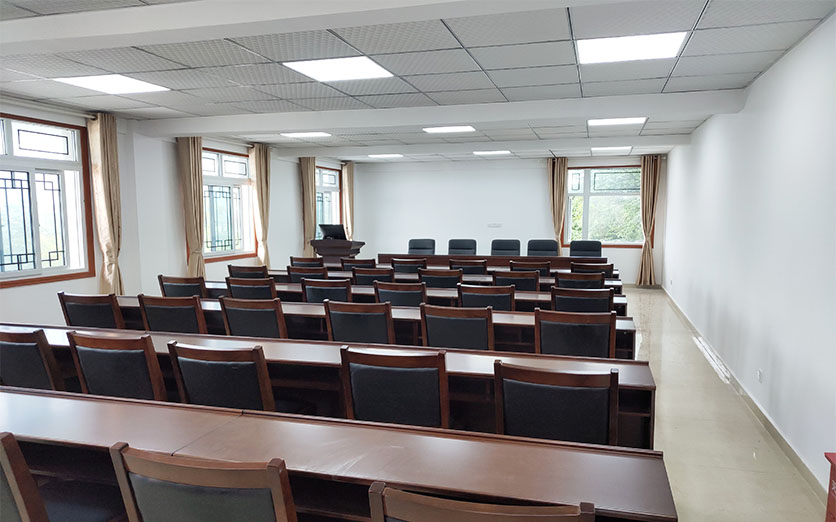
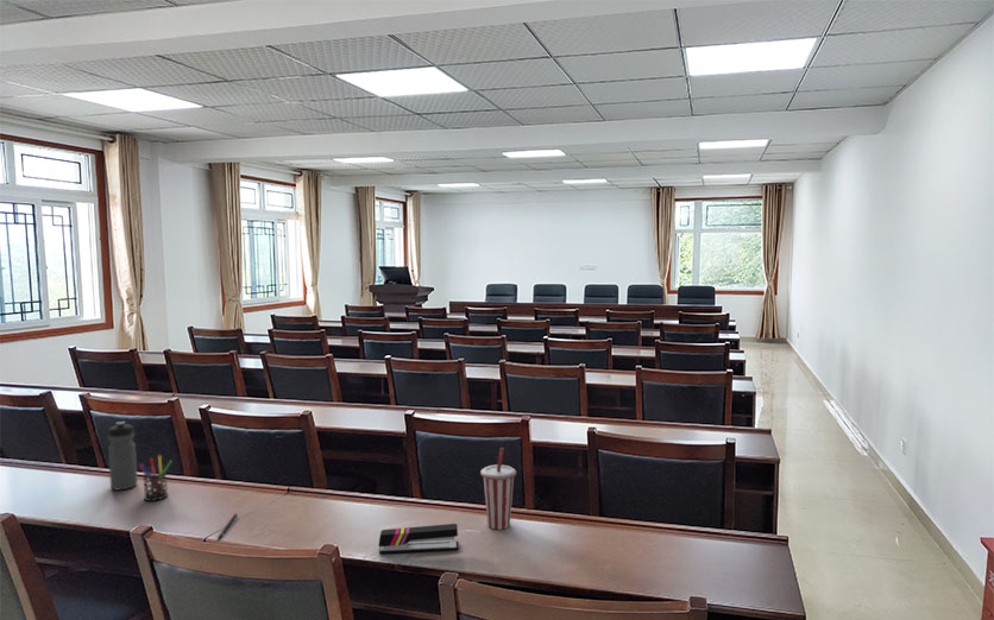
+ cup with straw (498, 486)
+ pen (227, 526)
+ stapler (419, 538)
+ water bottle (121, 454)
+ pen holder (157, 476)
